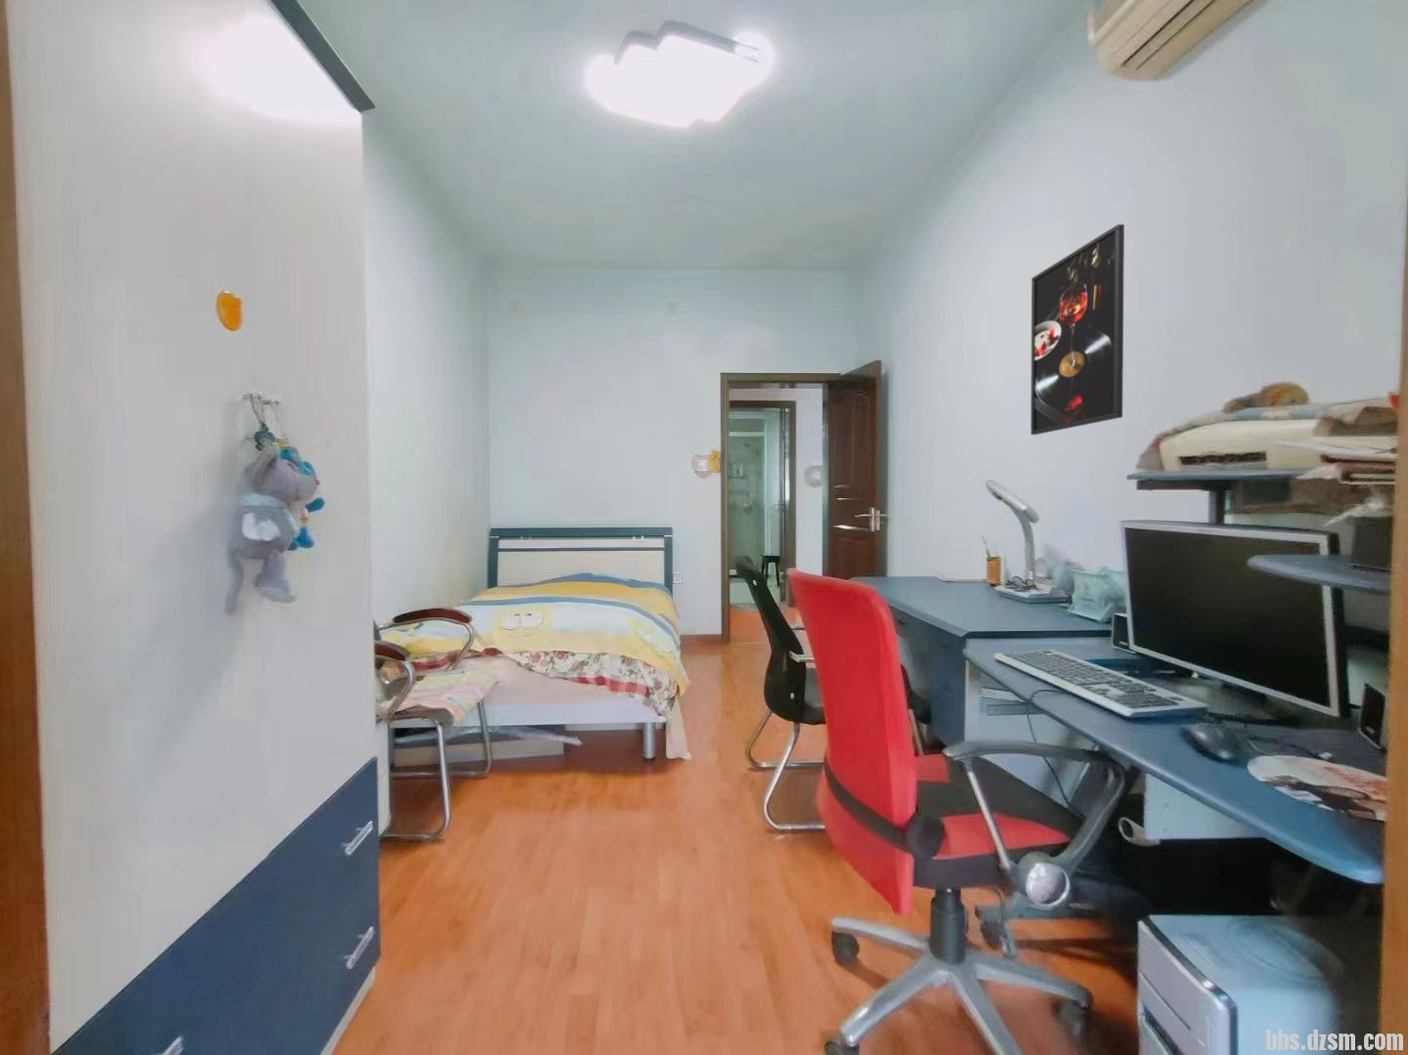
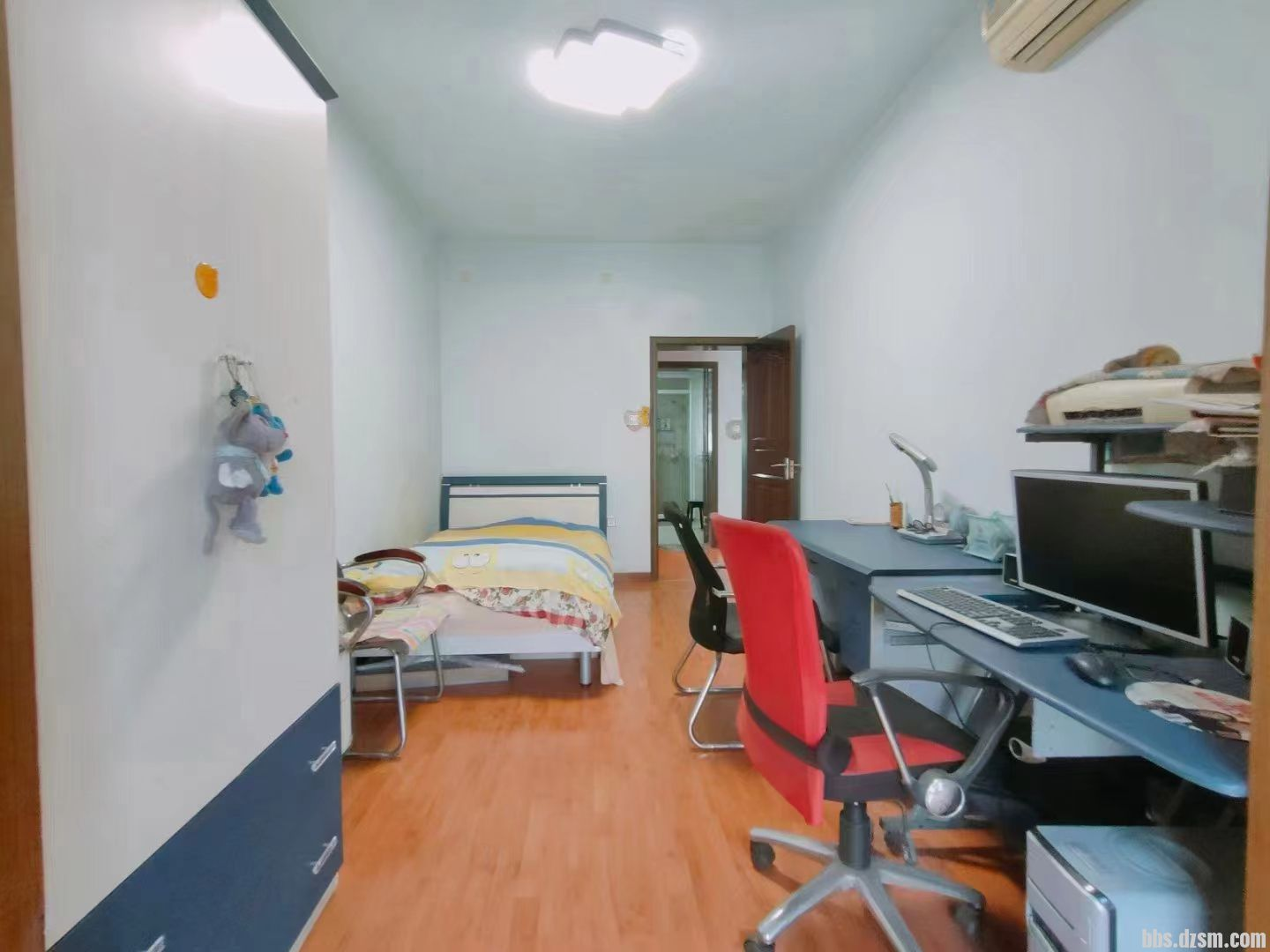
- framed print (1072, 340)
